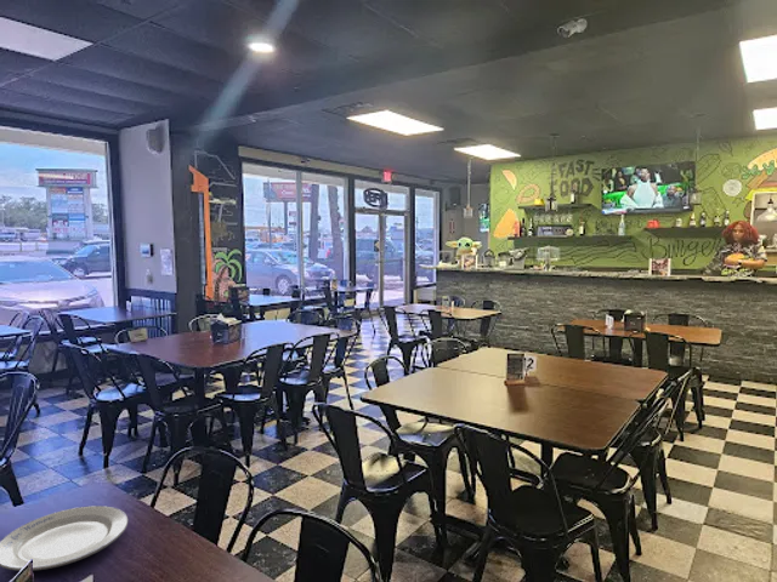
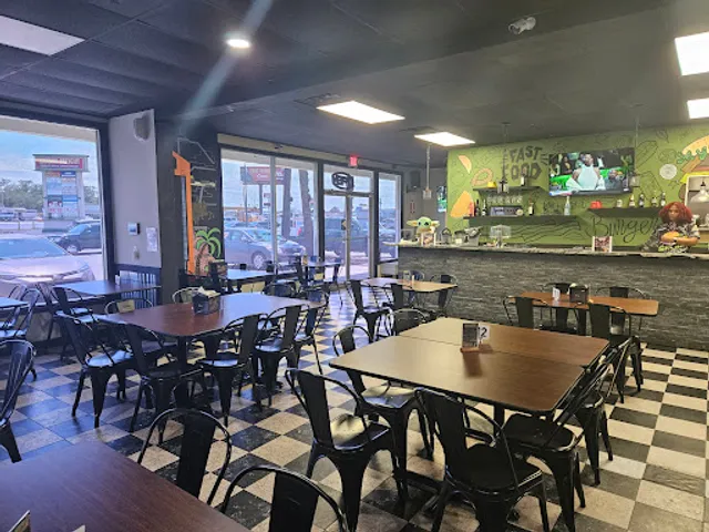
- chinaware (64, 537)
